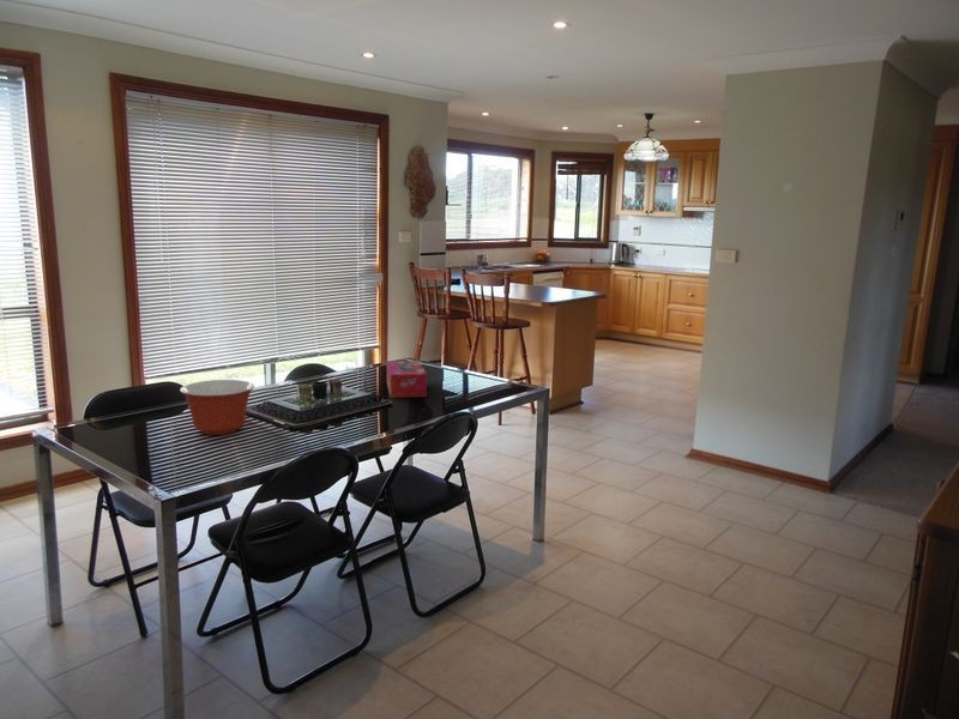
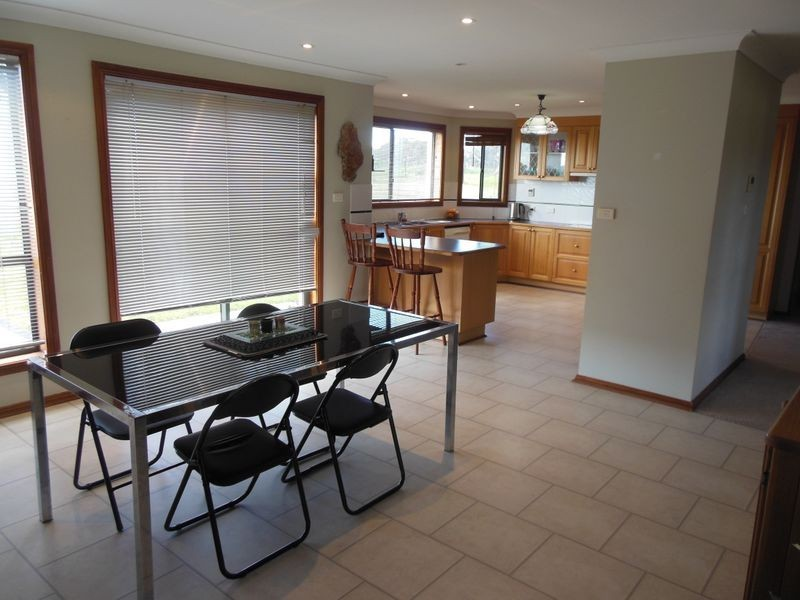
- mixing bowl (218, 409)
- tissue box (405, 377)
